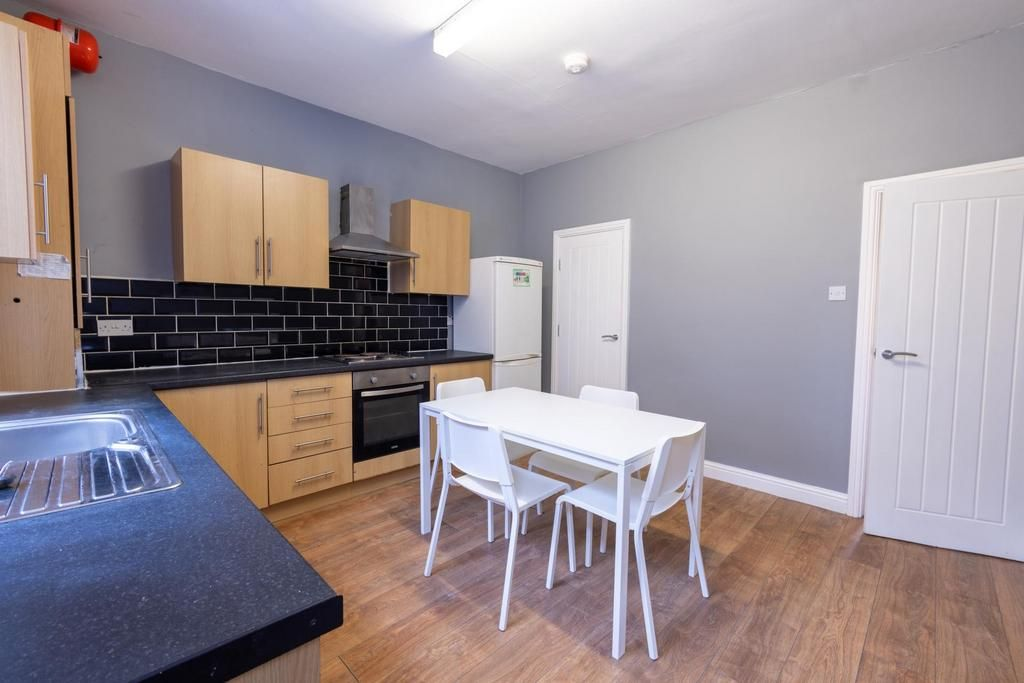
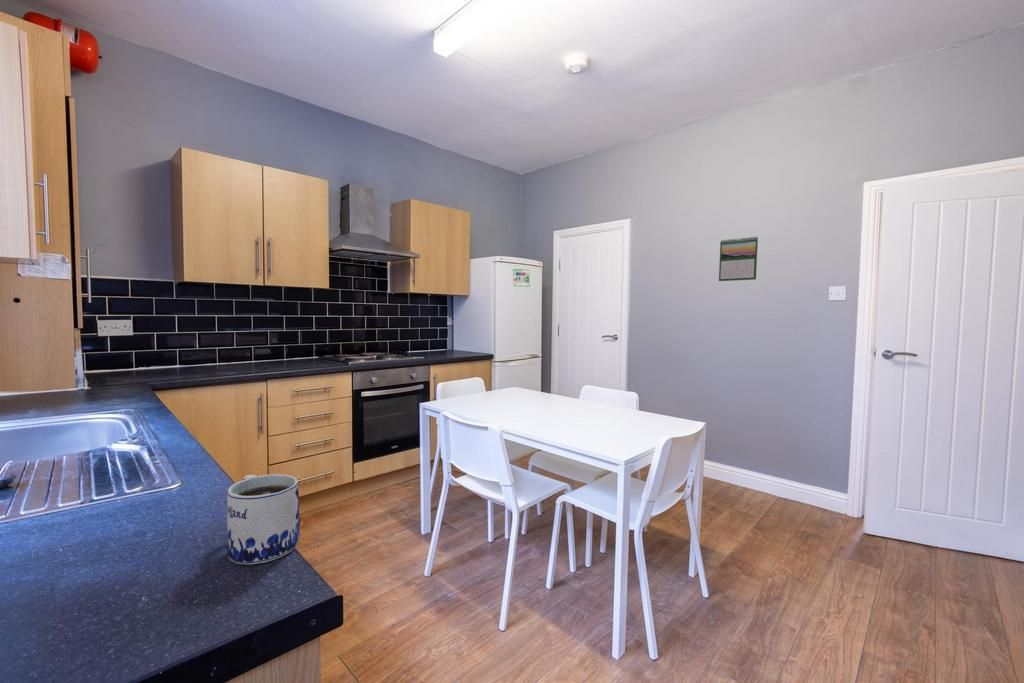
+ calendar (737, 259)
+ mug (260, 513)
